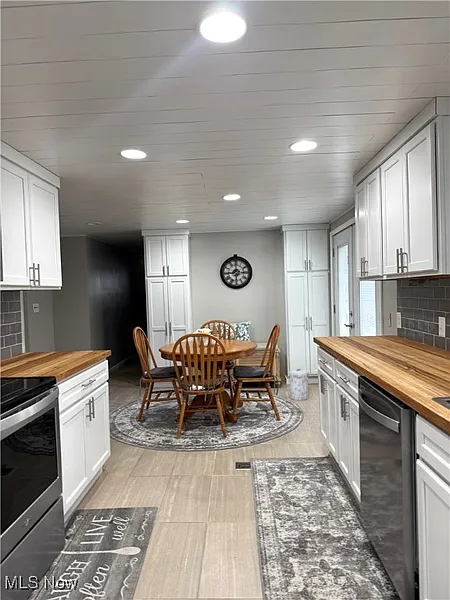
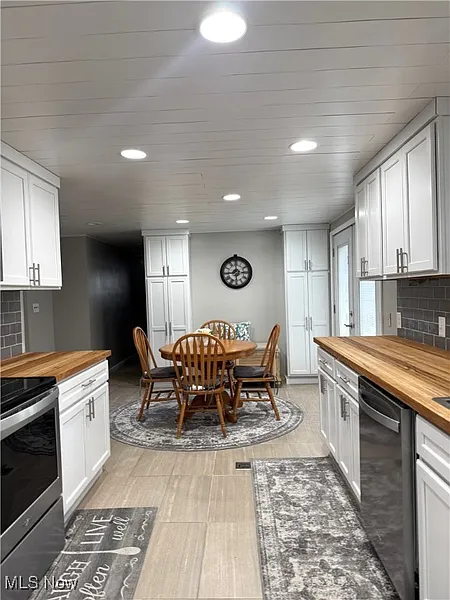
- trash can (299, 383)
